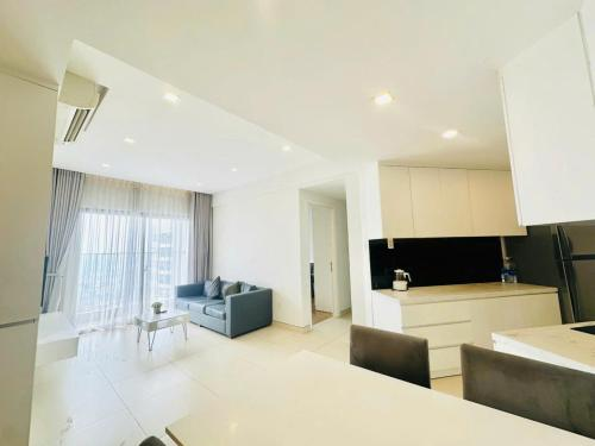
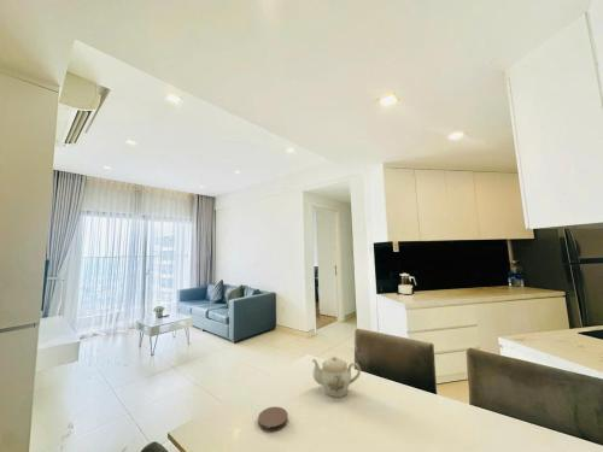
+ teapot (335, 372)
+ coaster (273, 418)
